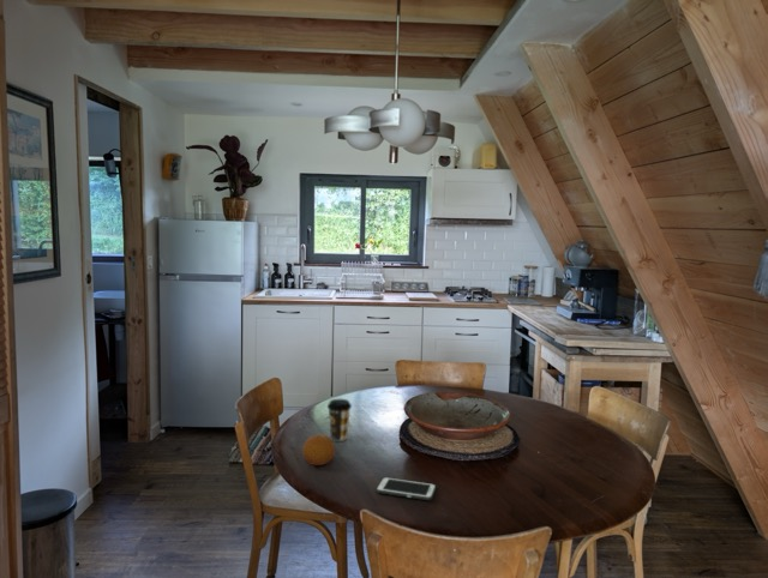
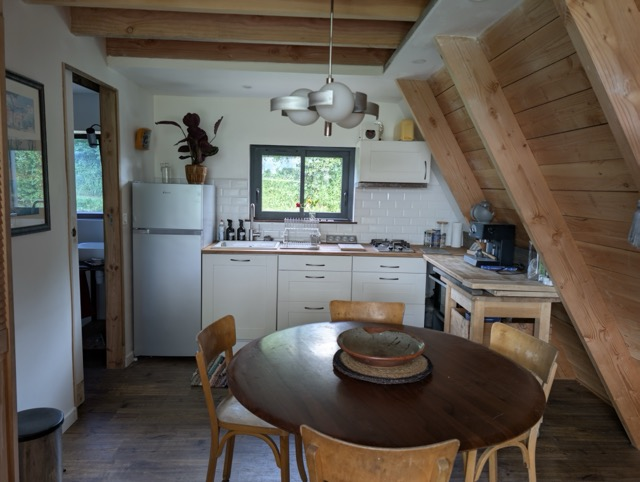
- fruit (318, 450)
- cell phone (406, 488)
- coffee cup (338, 420)
